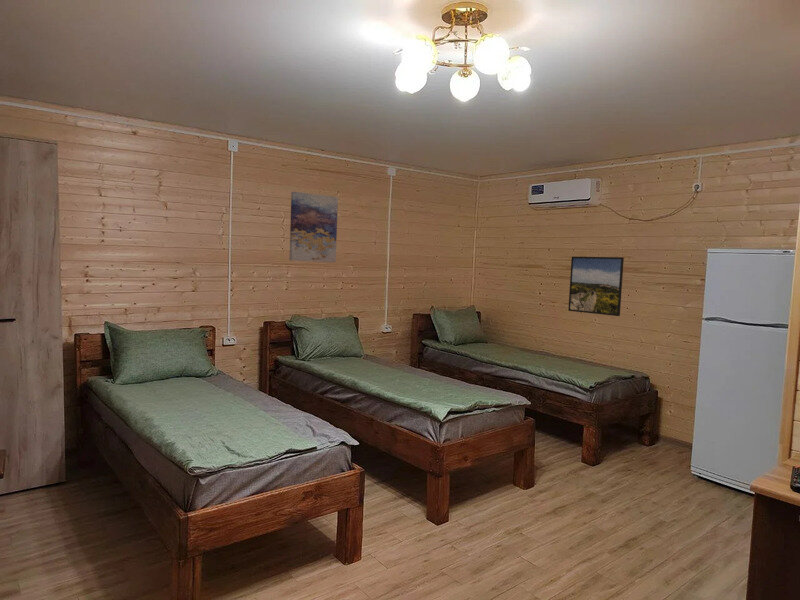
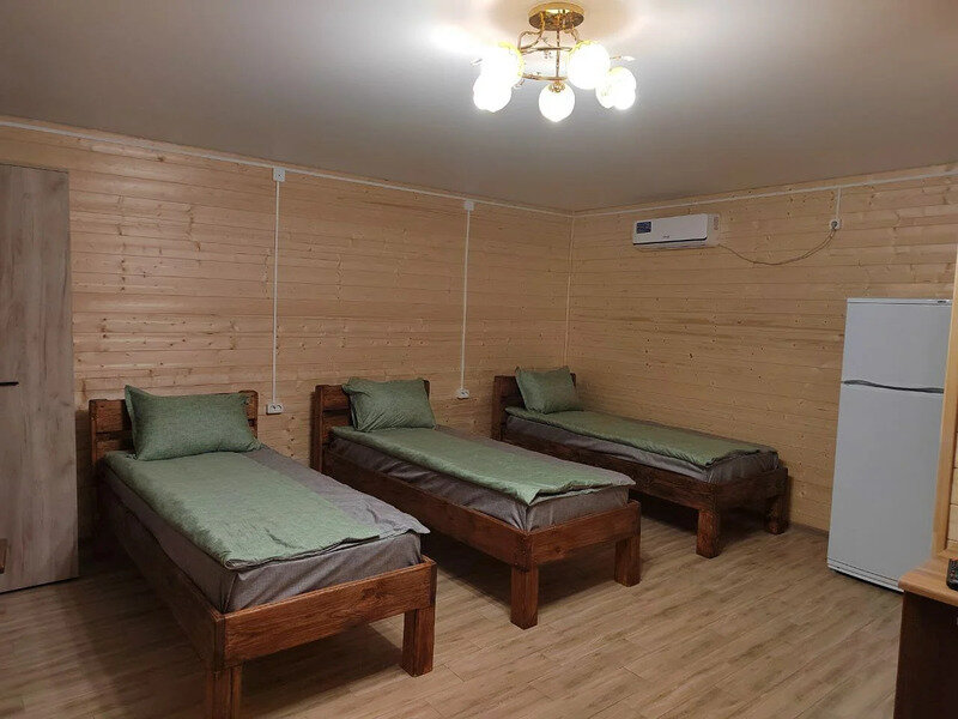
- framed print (594, 285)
- wall art (314, 228)
